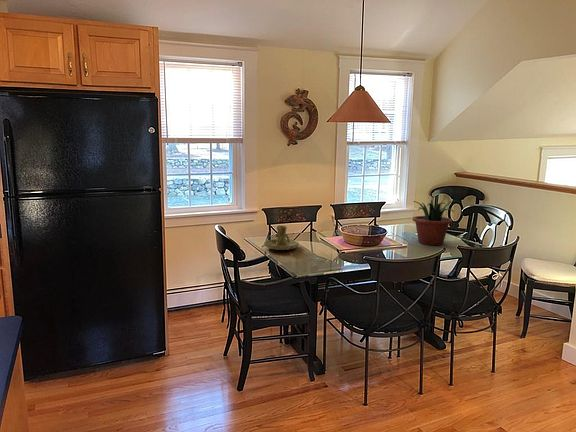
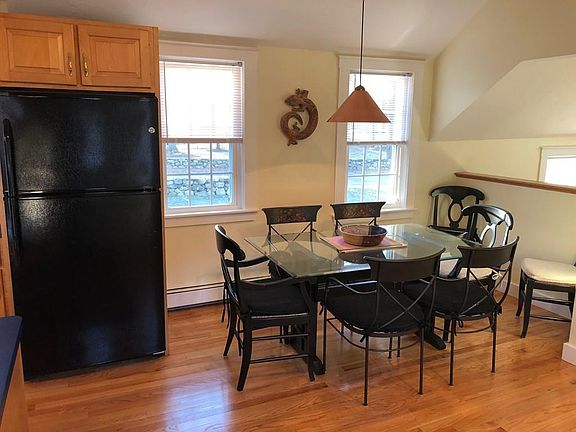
- potted plant (435, 222)
- candle holder (282, 238)
